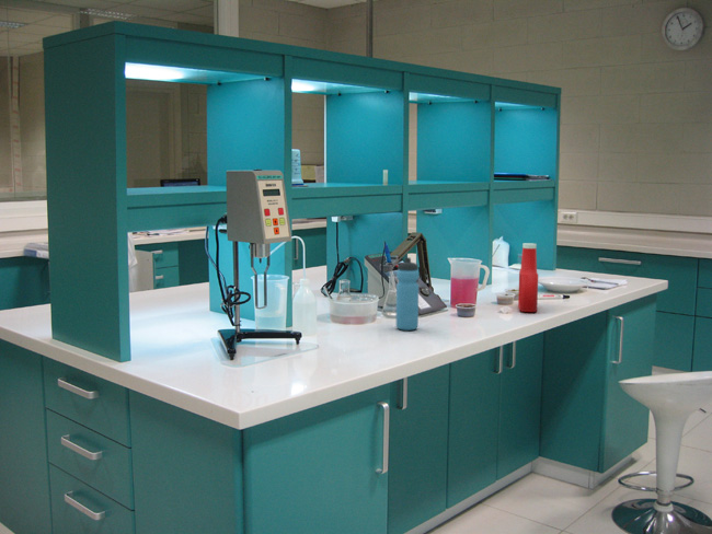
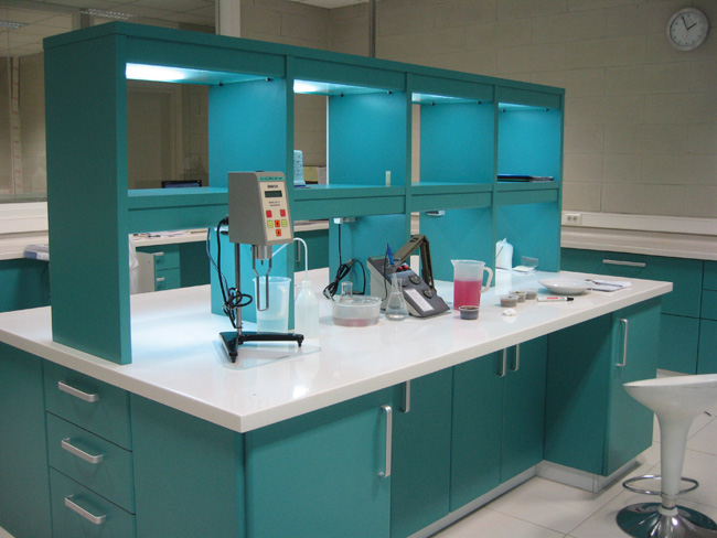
- soap bottle (528, 276)
- water bottle (406, 292)
